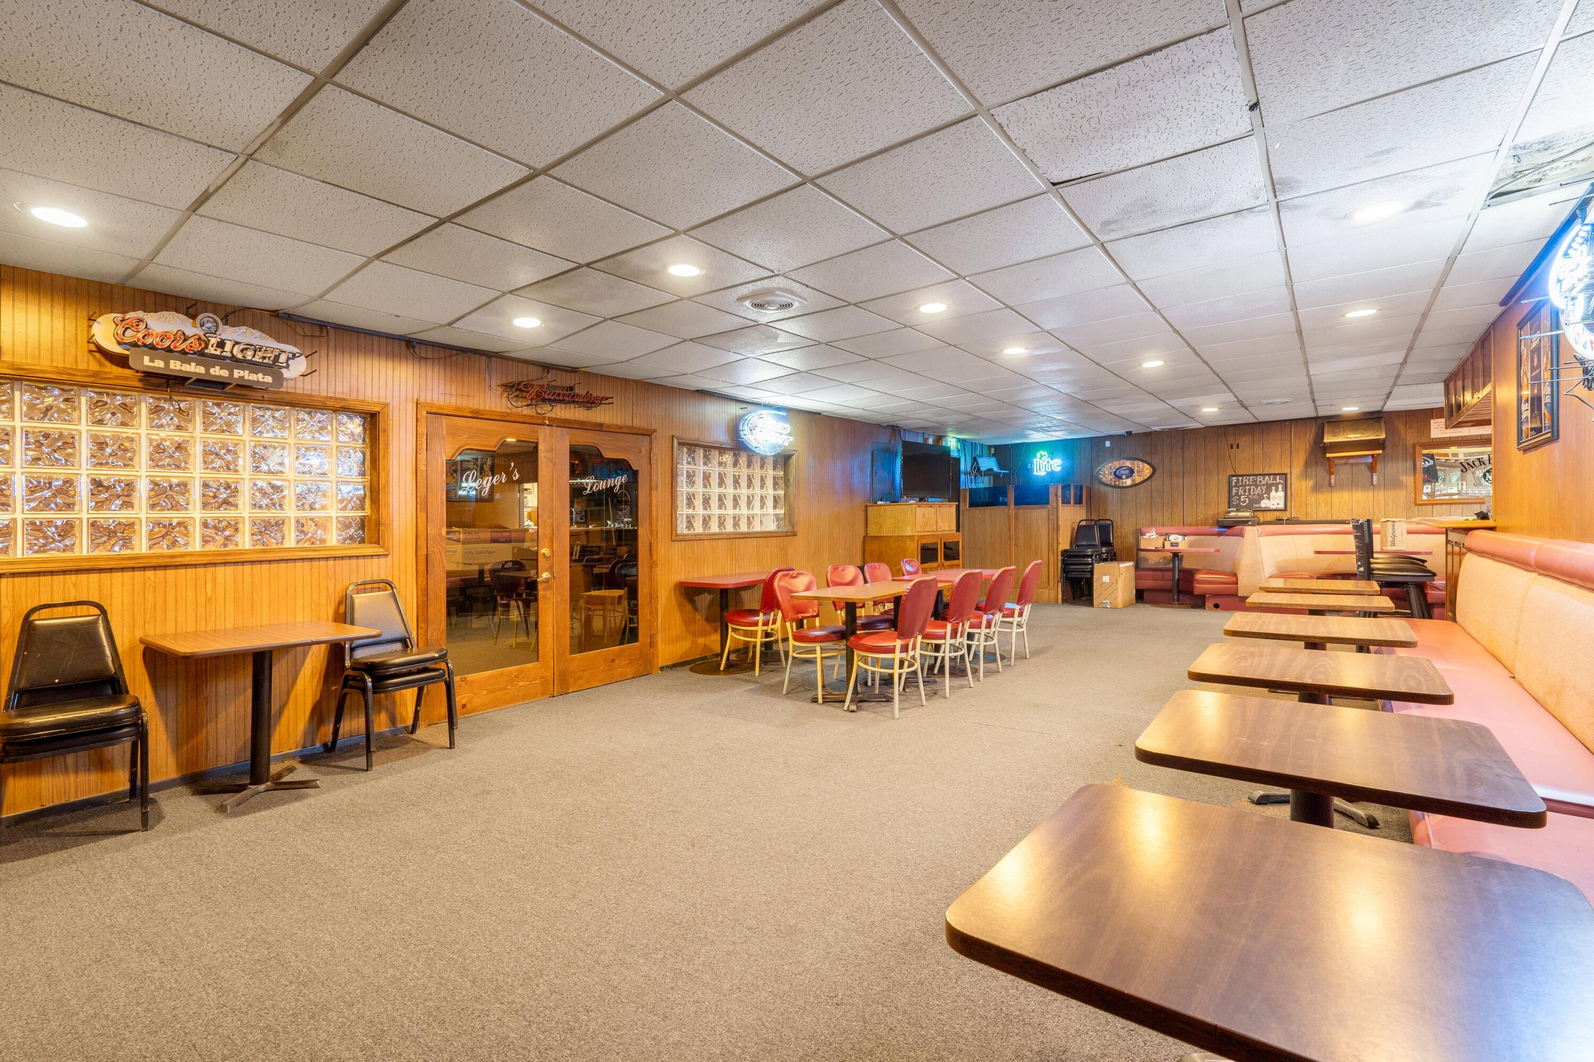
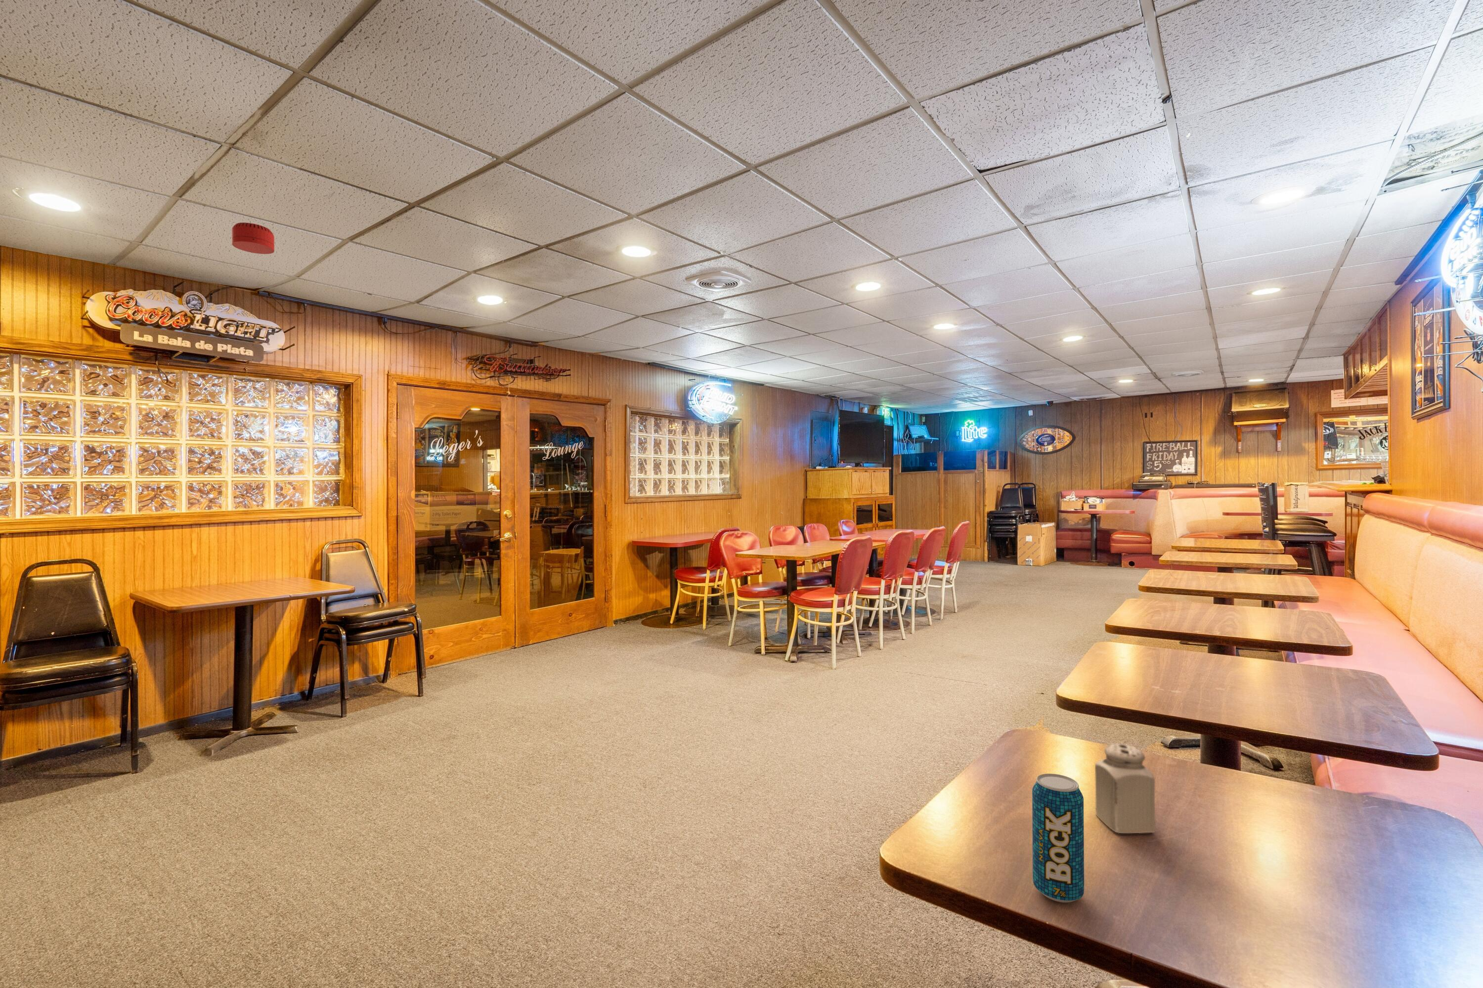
+ beverage can (1057, 837)
+ smoke detector (254, 238)
+ salt shaker (1125, 785)
